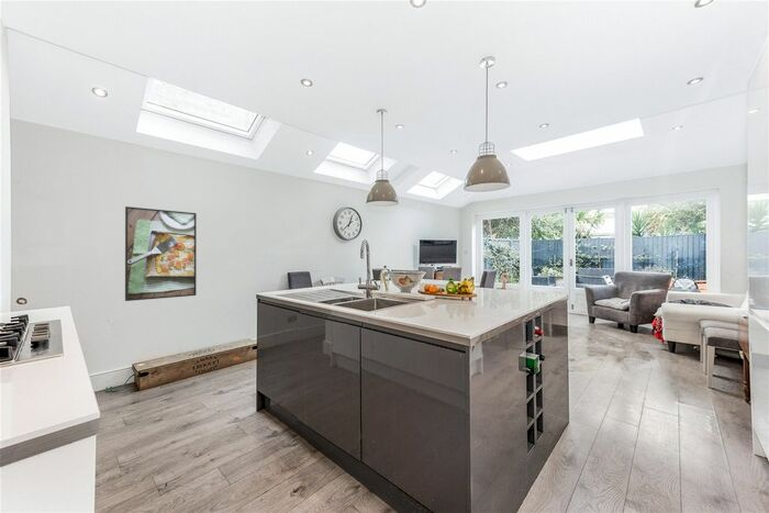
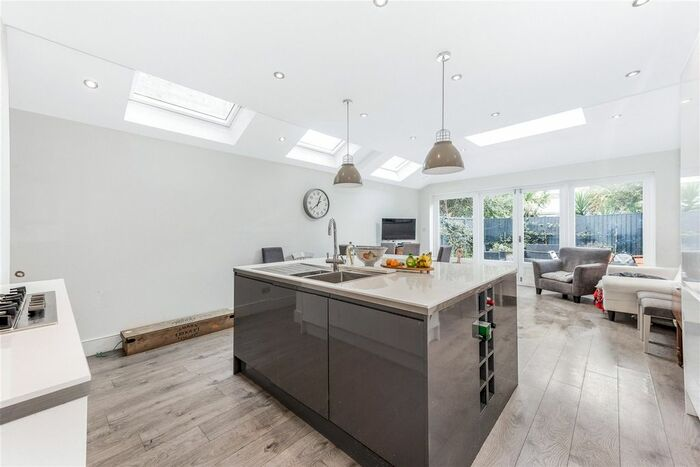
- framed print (163, 254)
